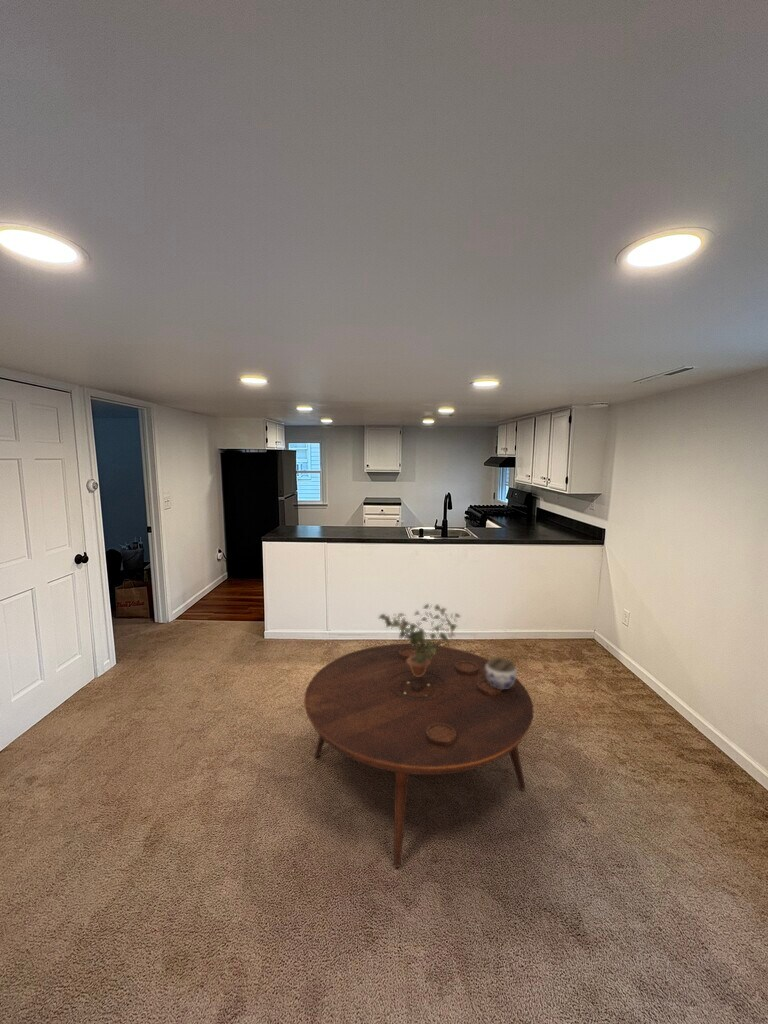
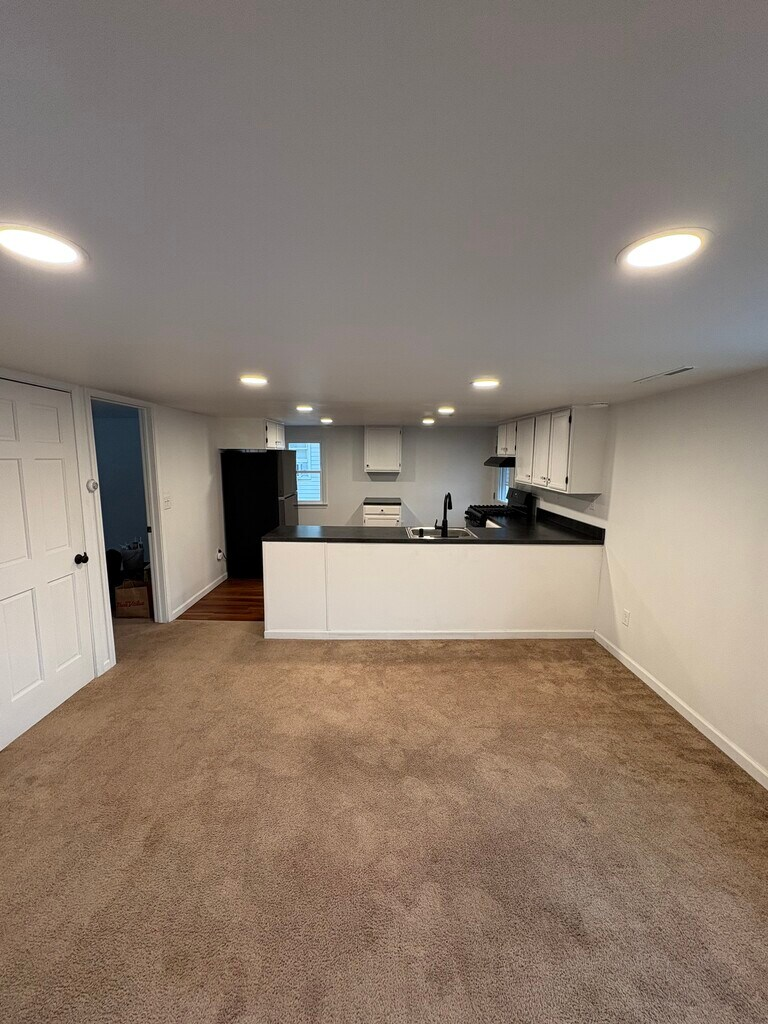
- potted plant (420, 641)
- coffee table (416, 728)
- jar (500, 675)
